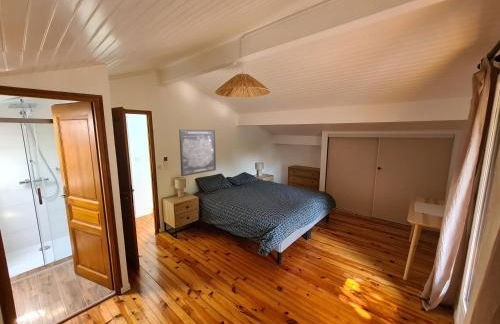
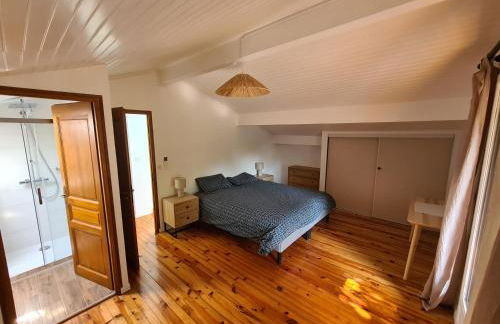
- wall art (199, 151)
